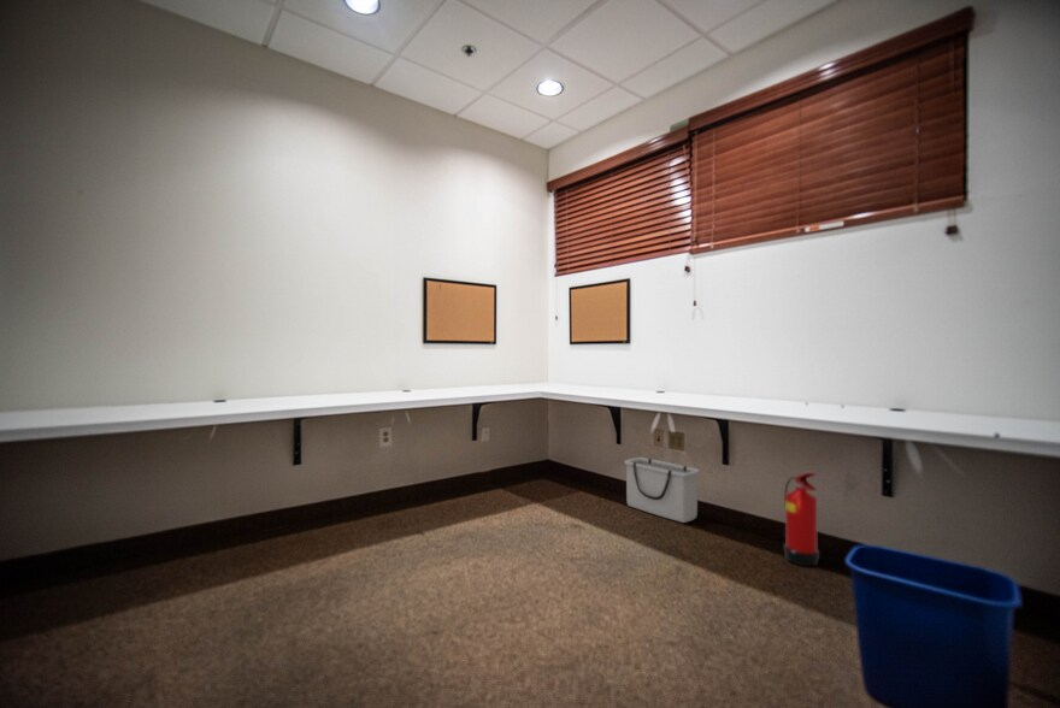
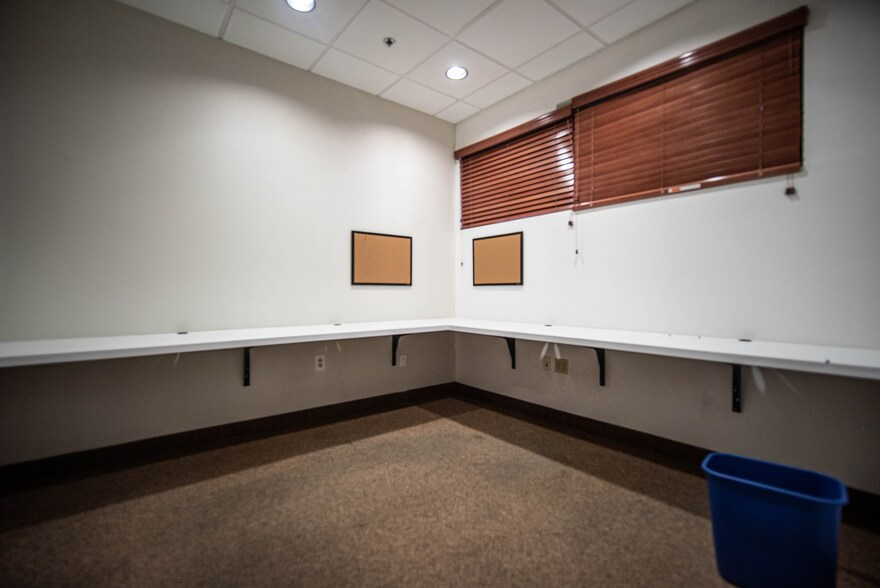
- fire extinguisher (799, 512)
- storage bin (660, 488)
